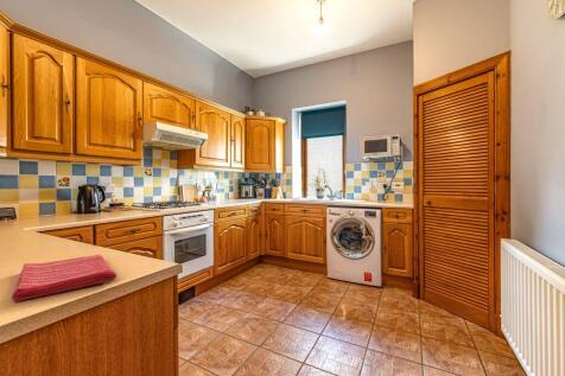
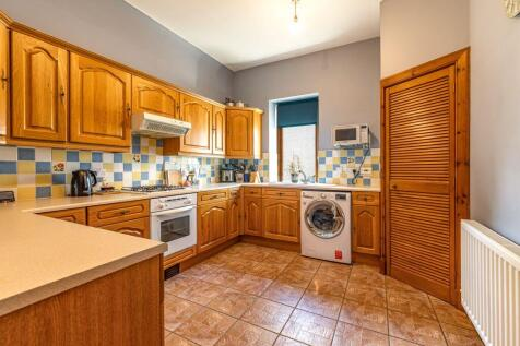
- dish towel (66, 272)
